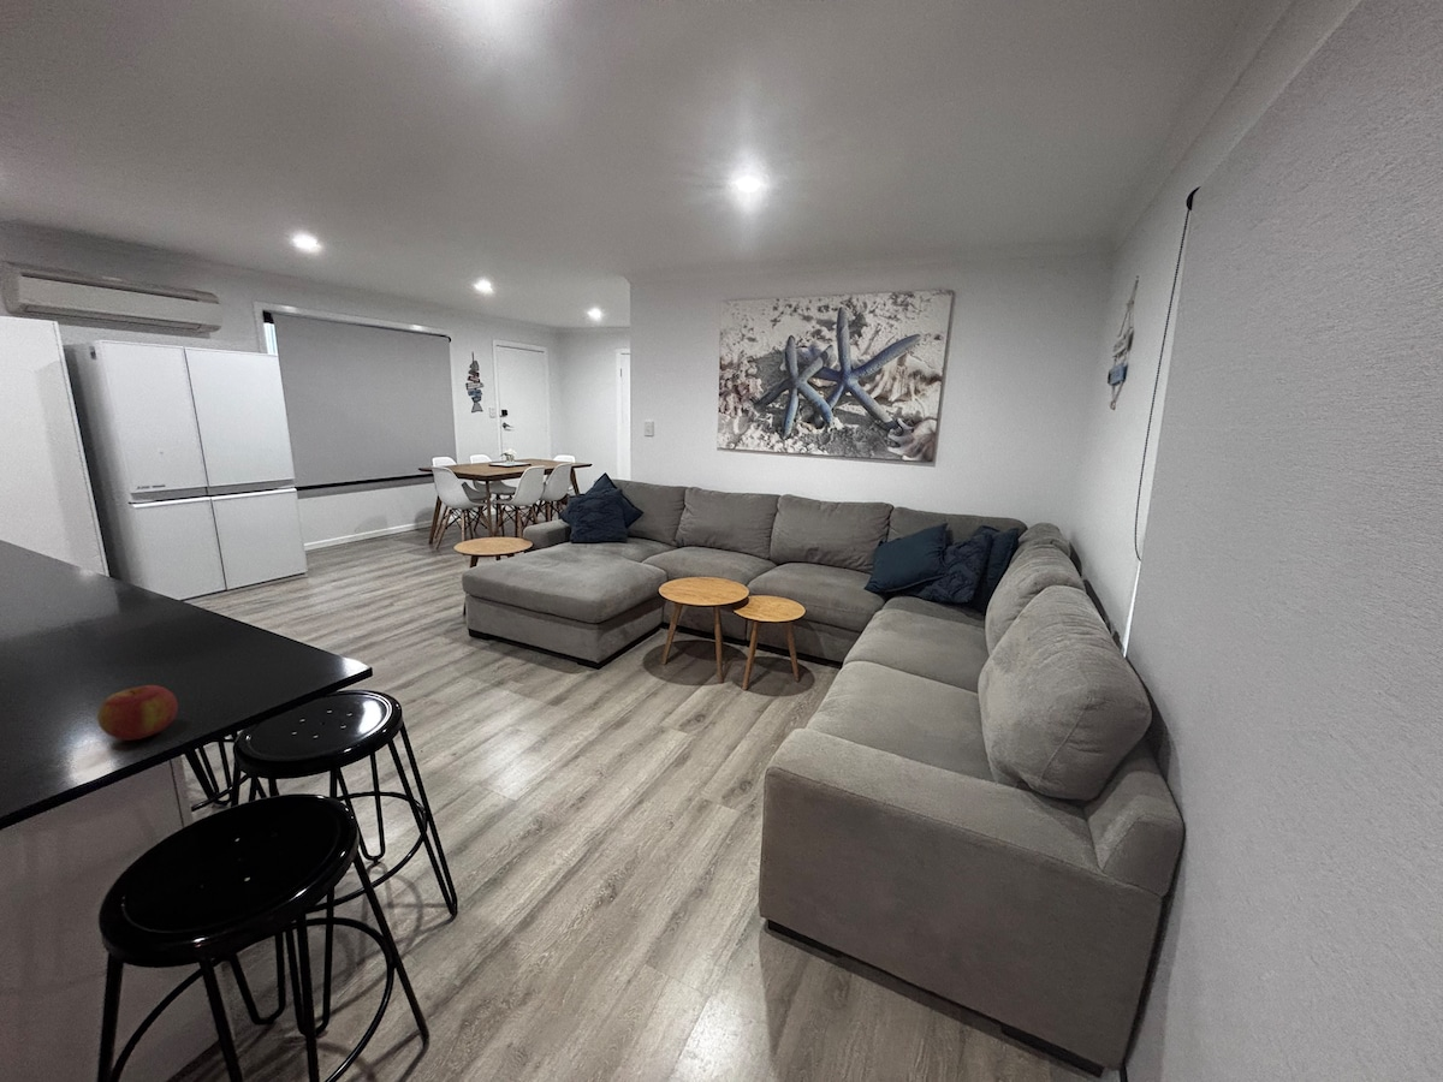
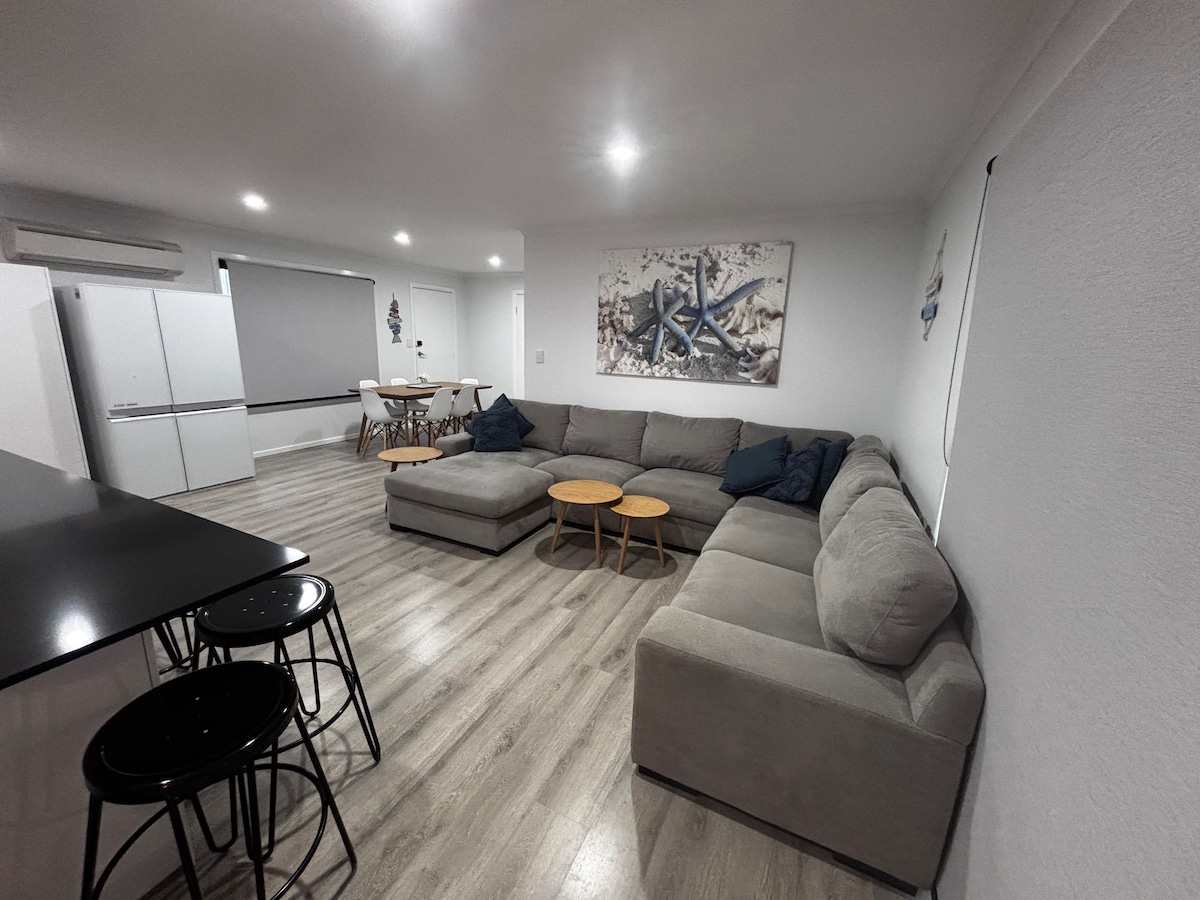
- apple (138, 711)
